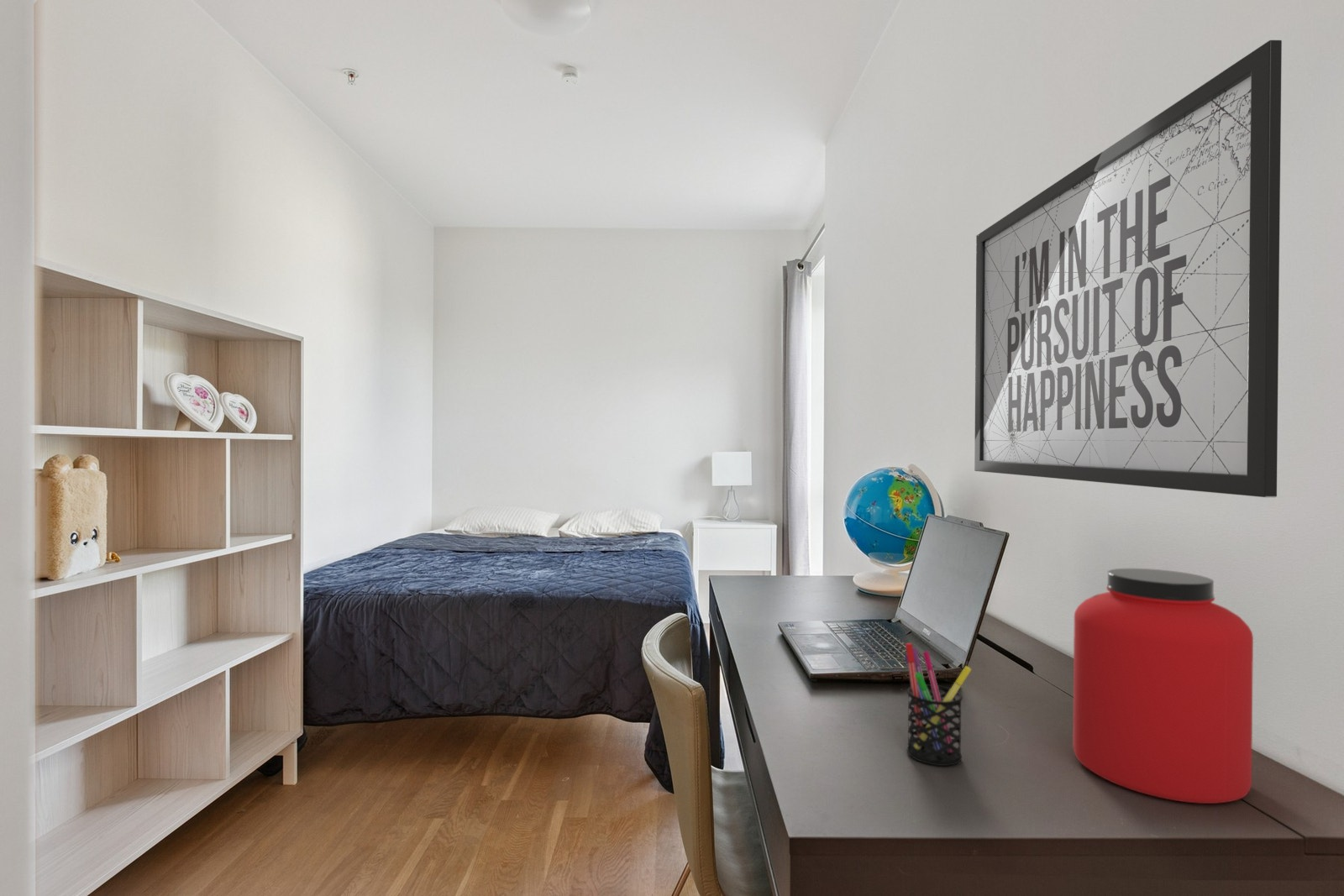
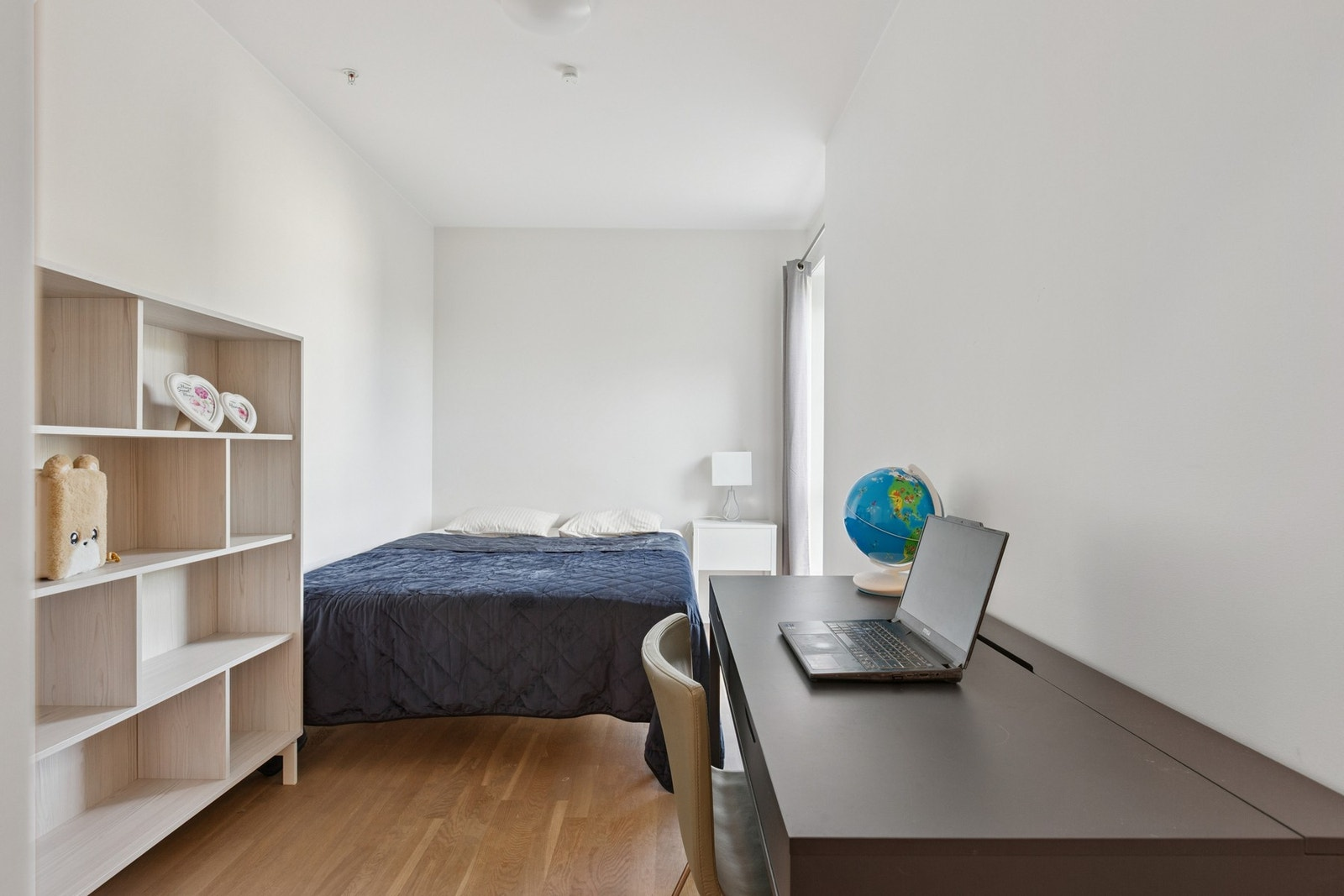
- mirror (1079, 324)
- pen holder (928, 702)
- protein powder (1158, 673)
